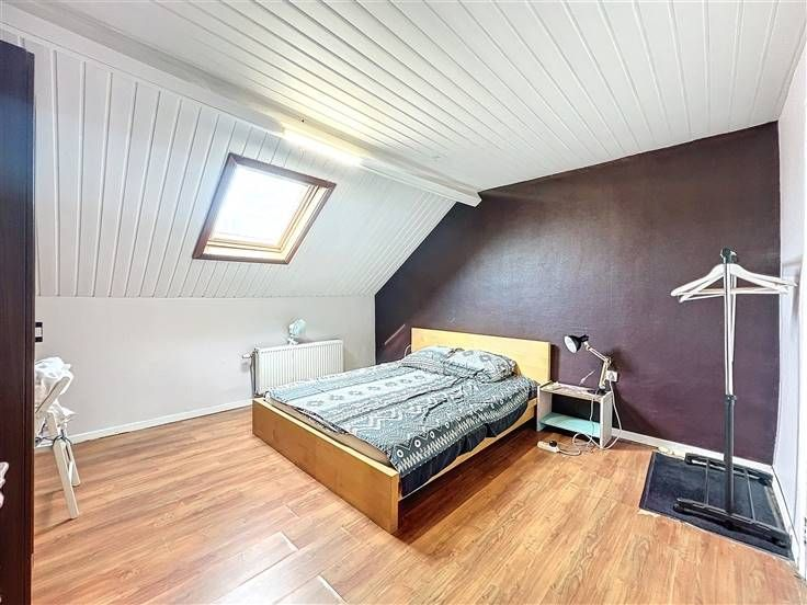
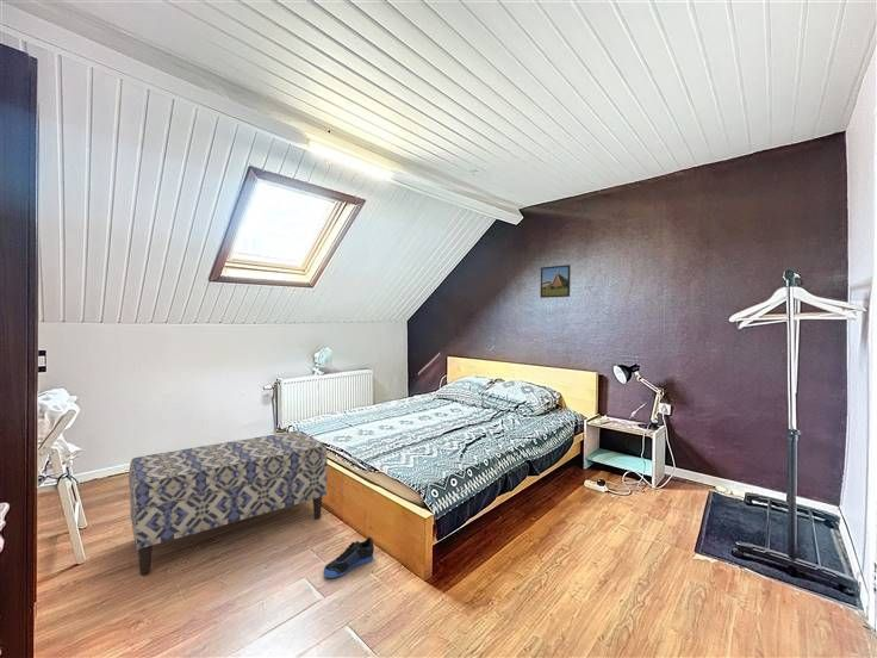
+ bench (234, 489)
+ sneaker (349, 555)
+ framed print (554, 281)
